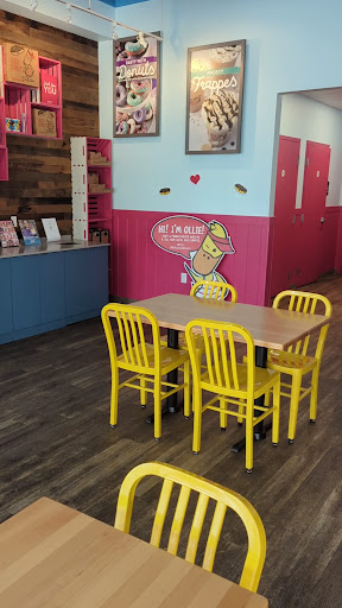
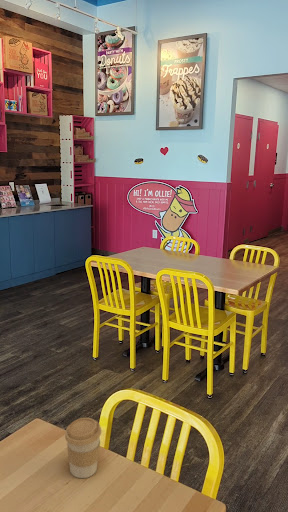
+ coffee cup (83, 447)
